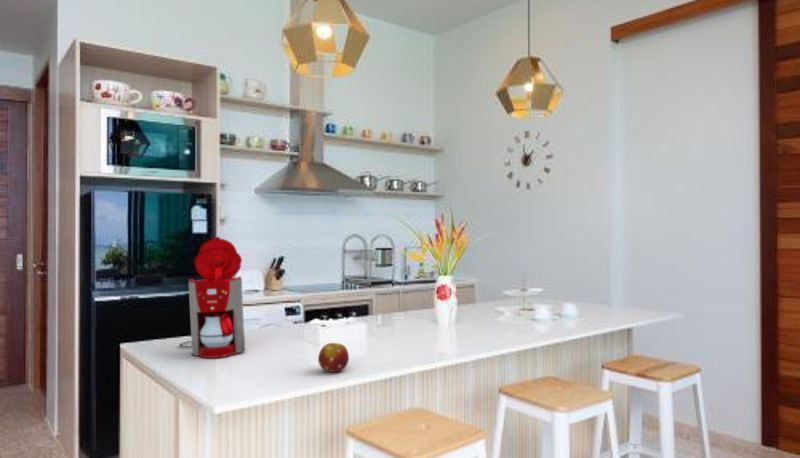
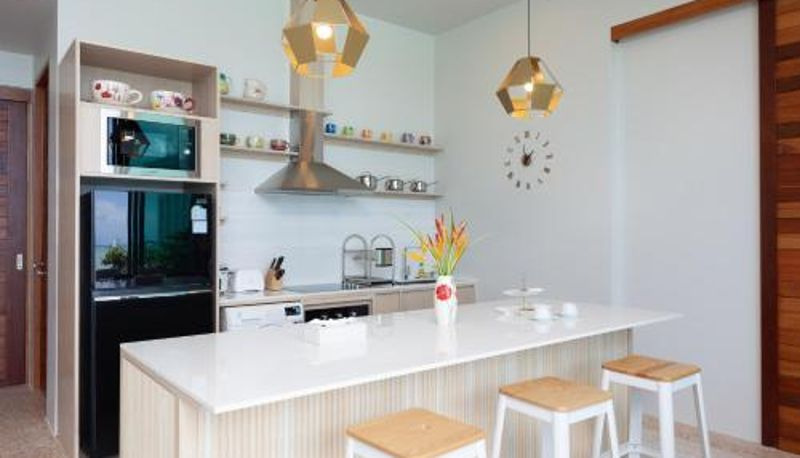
- fruit (333, 357)
- coffee maker (212, 292)
